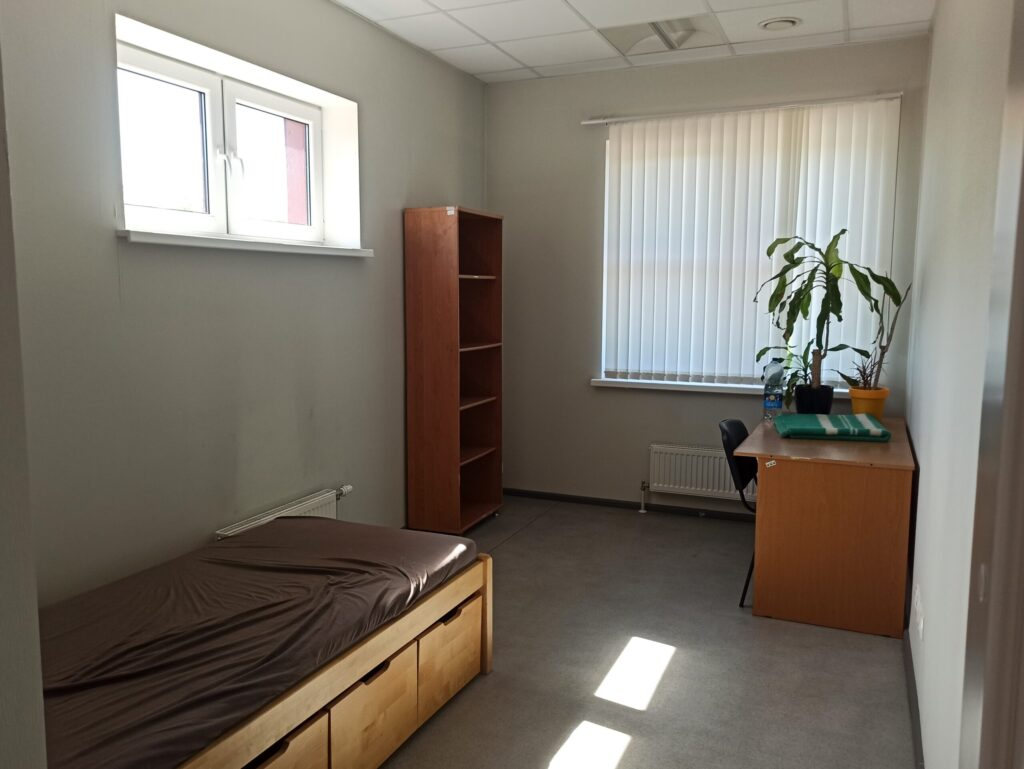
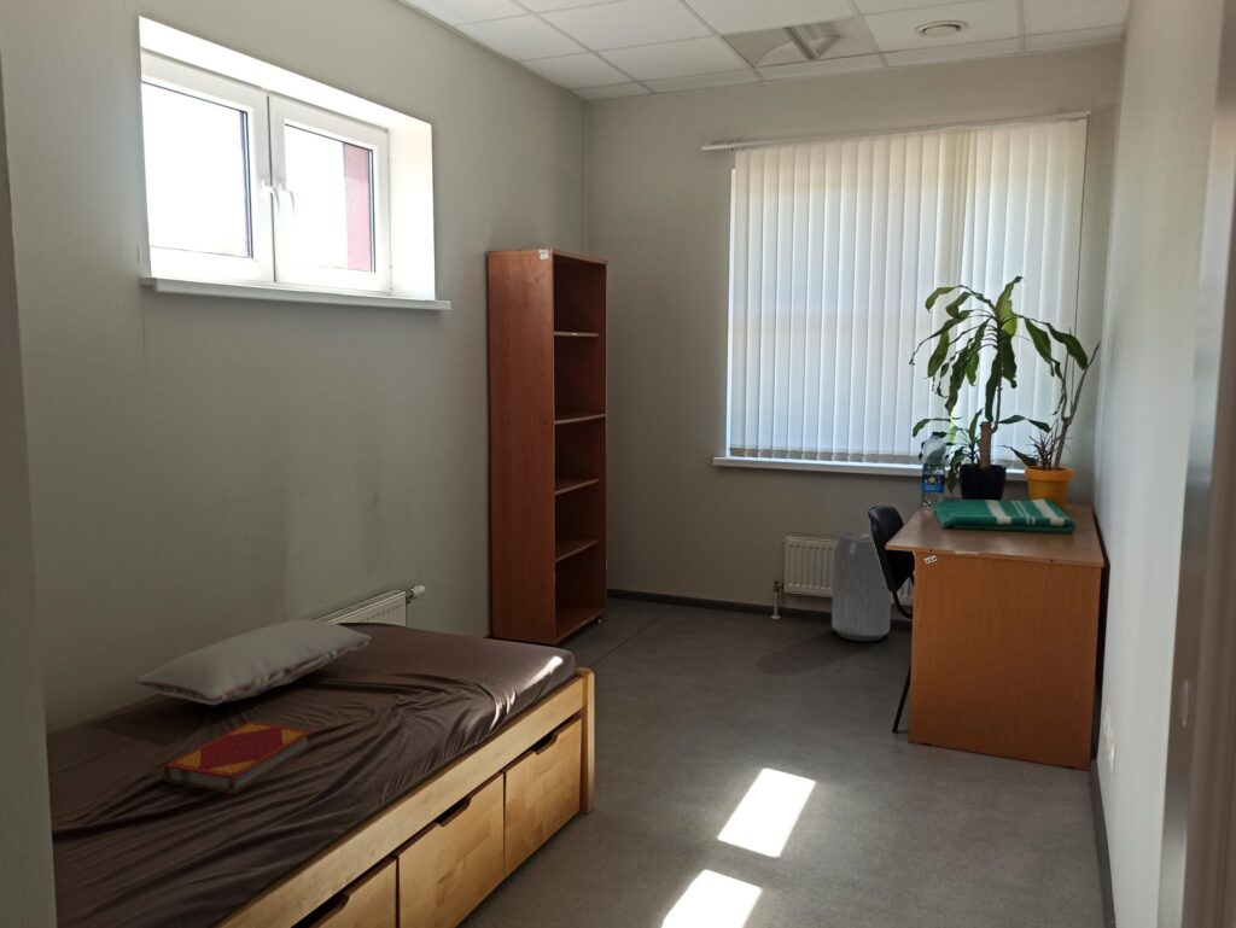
+ hardback book (241, 754)
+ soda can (862, 585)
+ pillow (263, 659)
